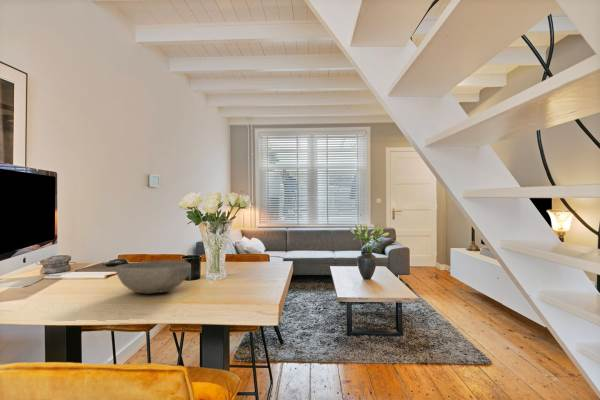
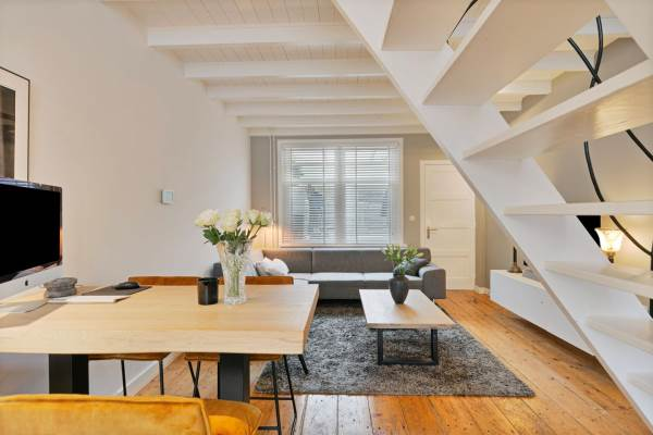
- bowl (154, 276)
